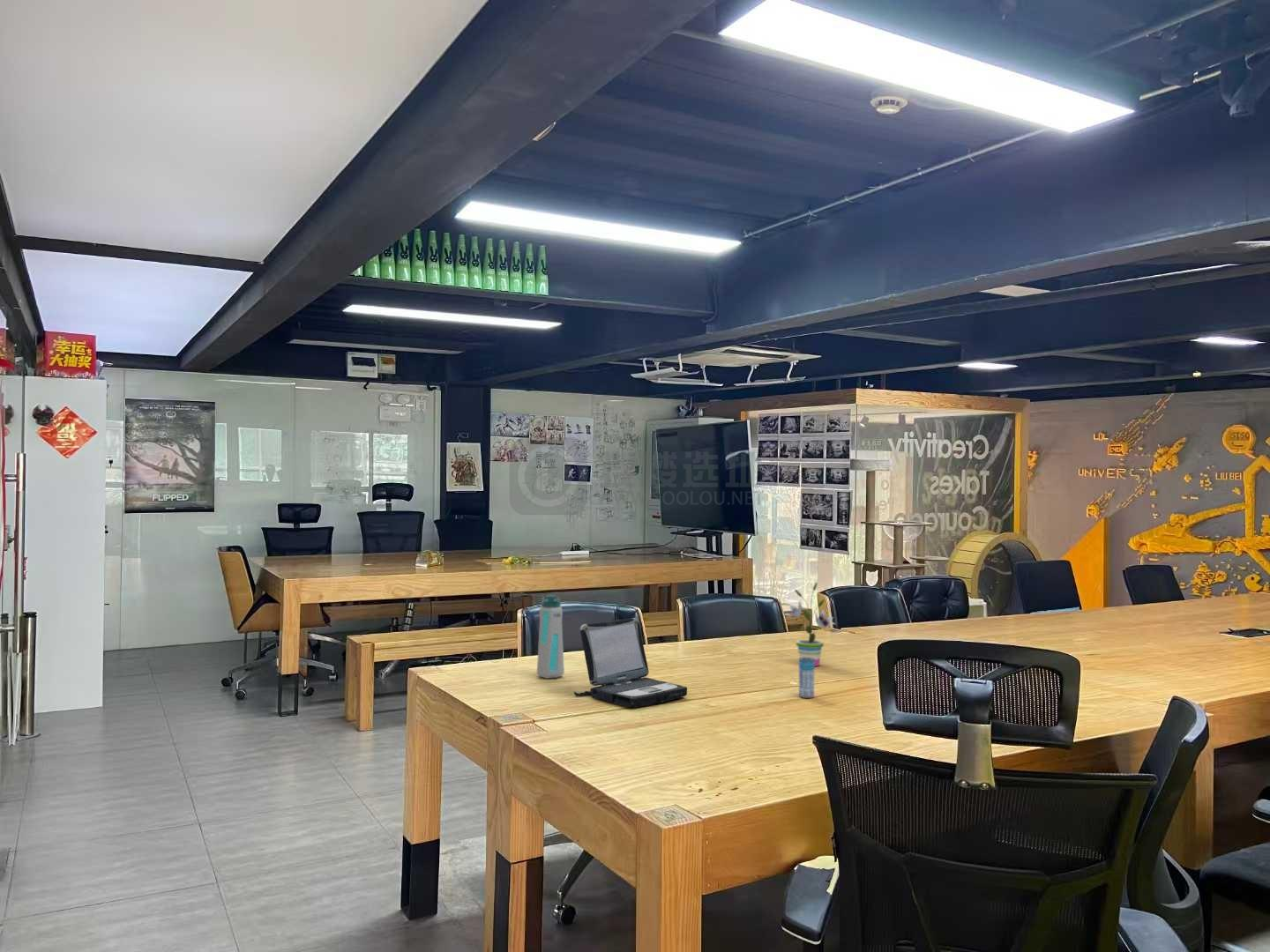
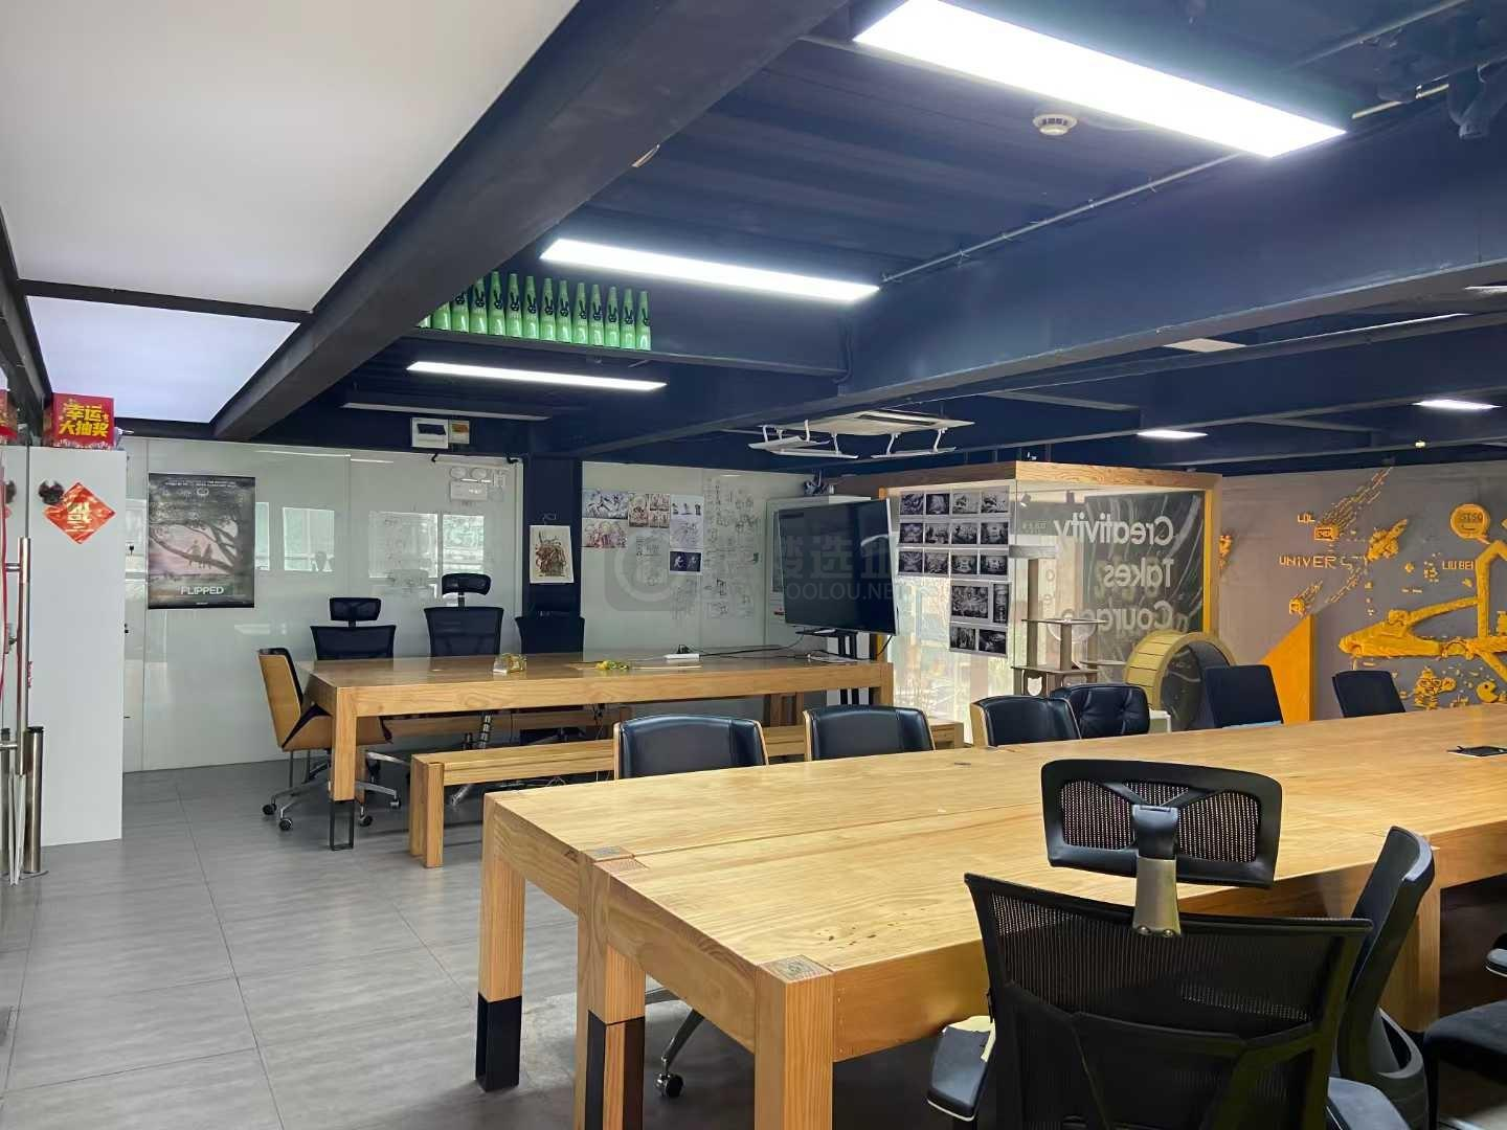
- beverage can (806, 677)
- laptop (631, 660)
- water bottle (550, 635)
- potted plant (810, 624)
